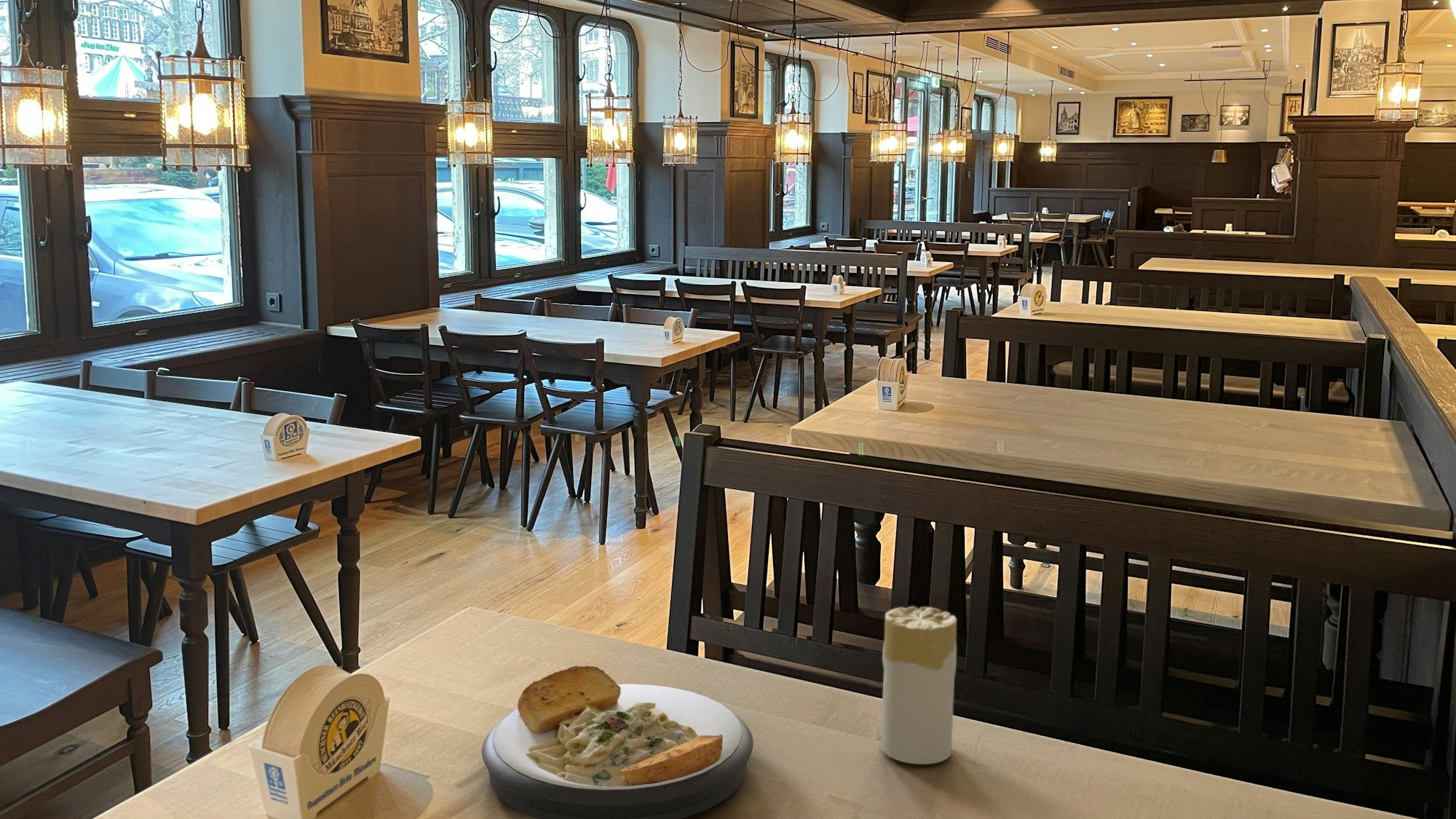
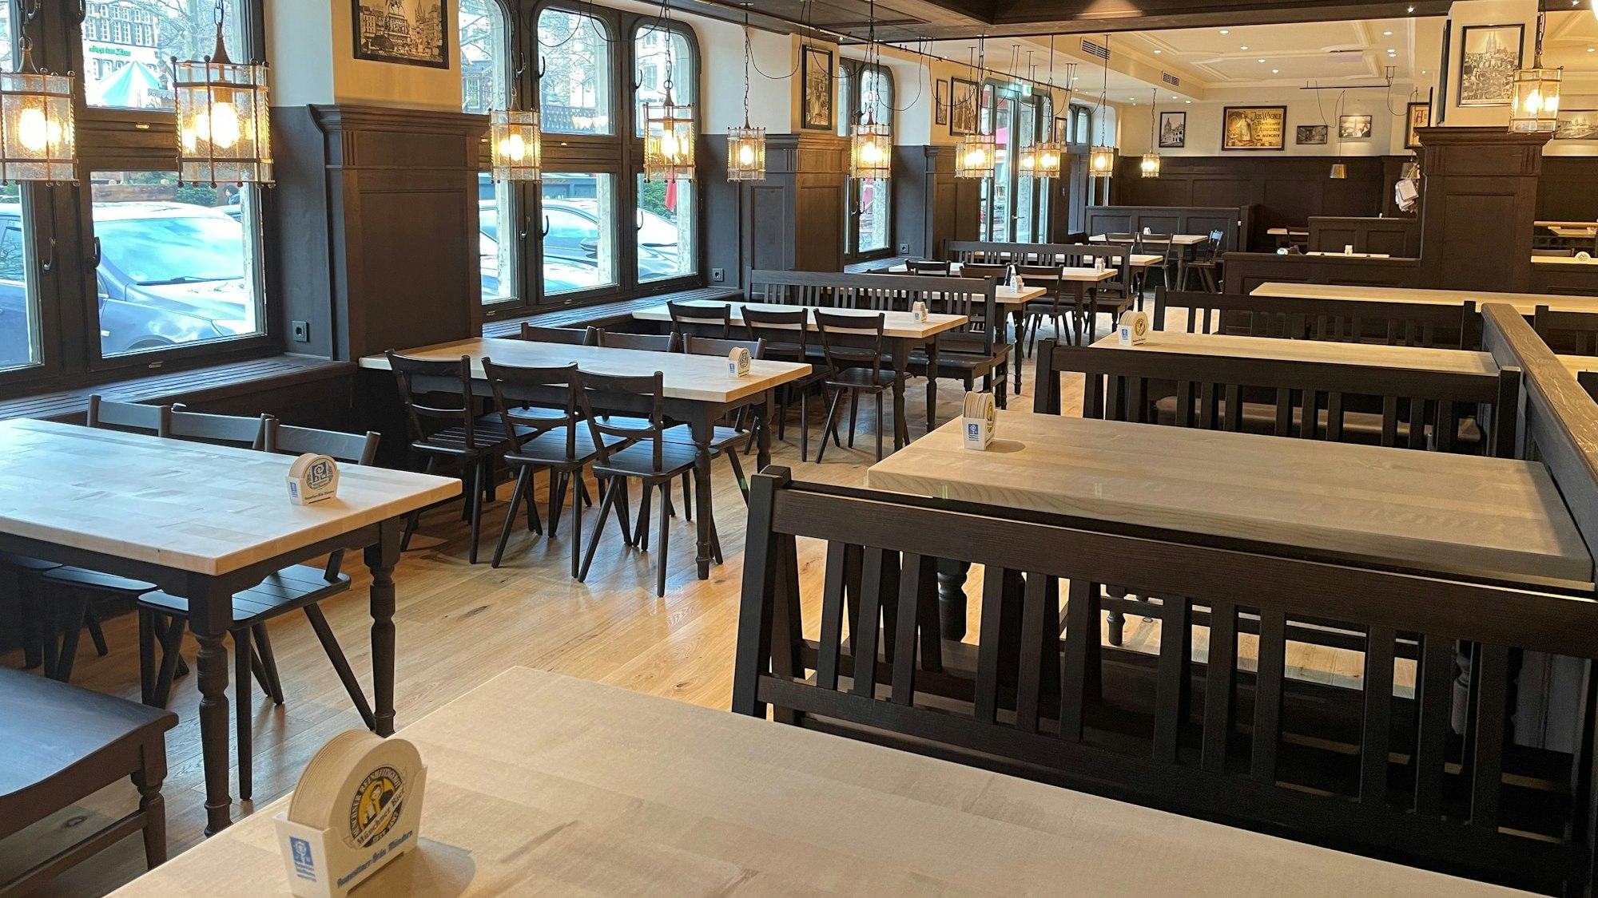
- candle (918, 683)
- plate (619, 737)
